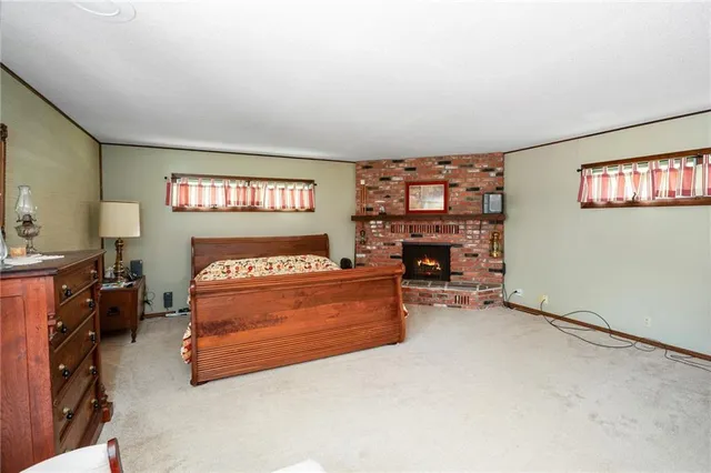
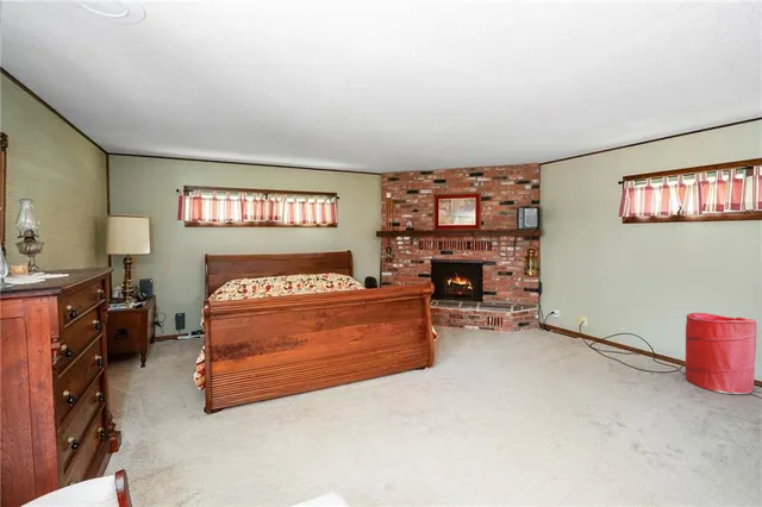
+ laundry hamper (719, 349)
